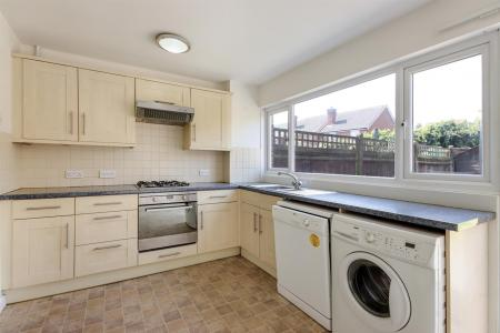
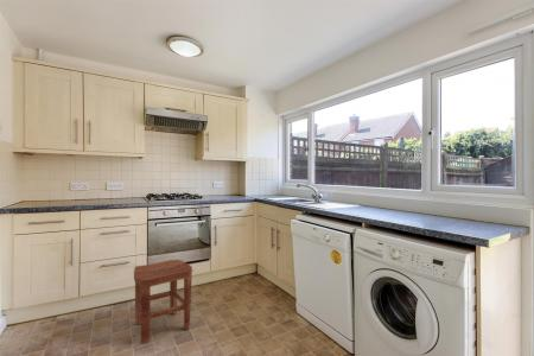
+ stool (161, 295)
